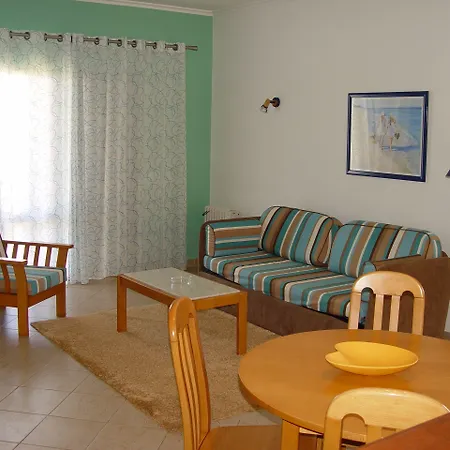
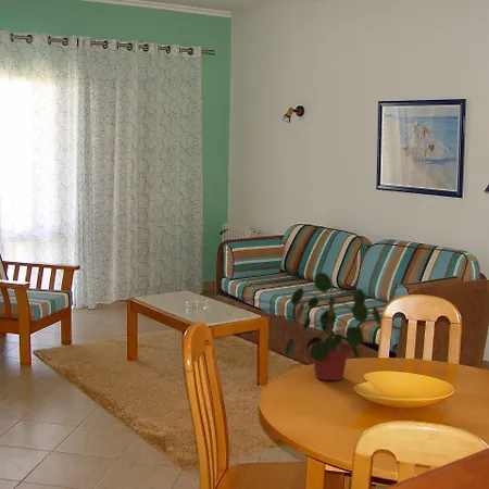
+ potted plant (333, 325)
